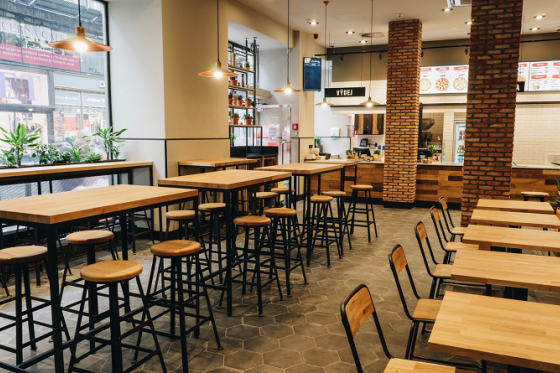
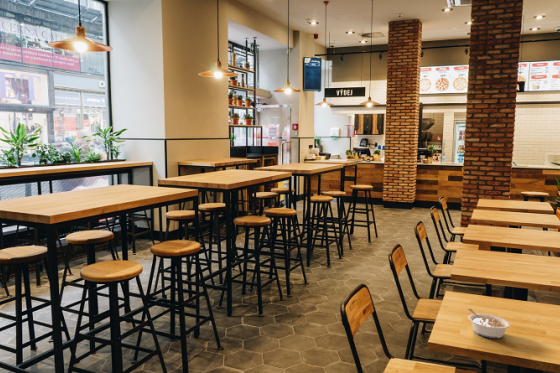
+ legume (486, 325)
